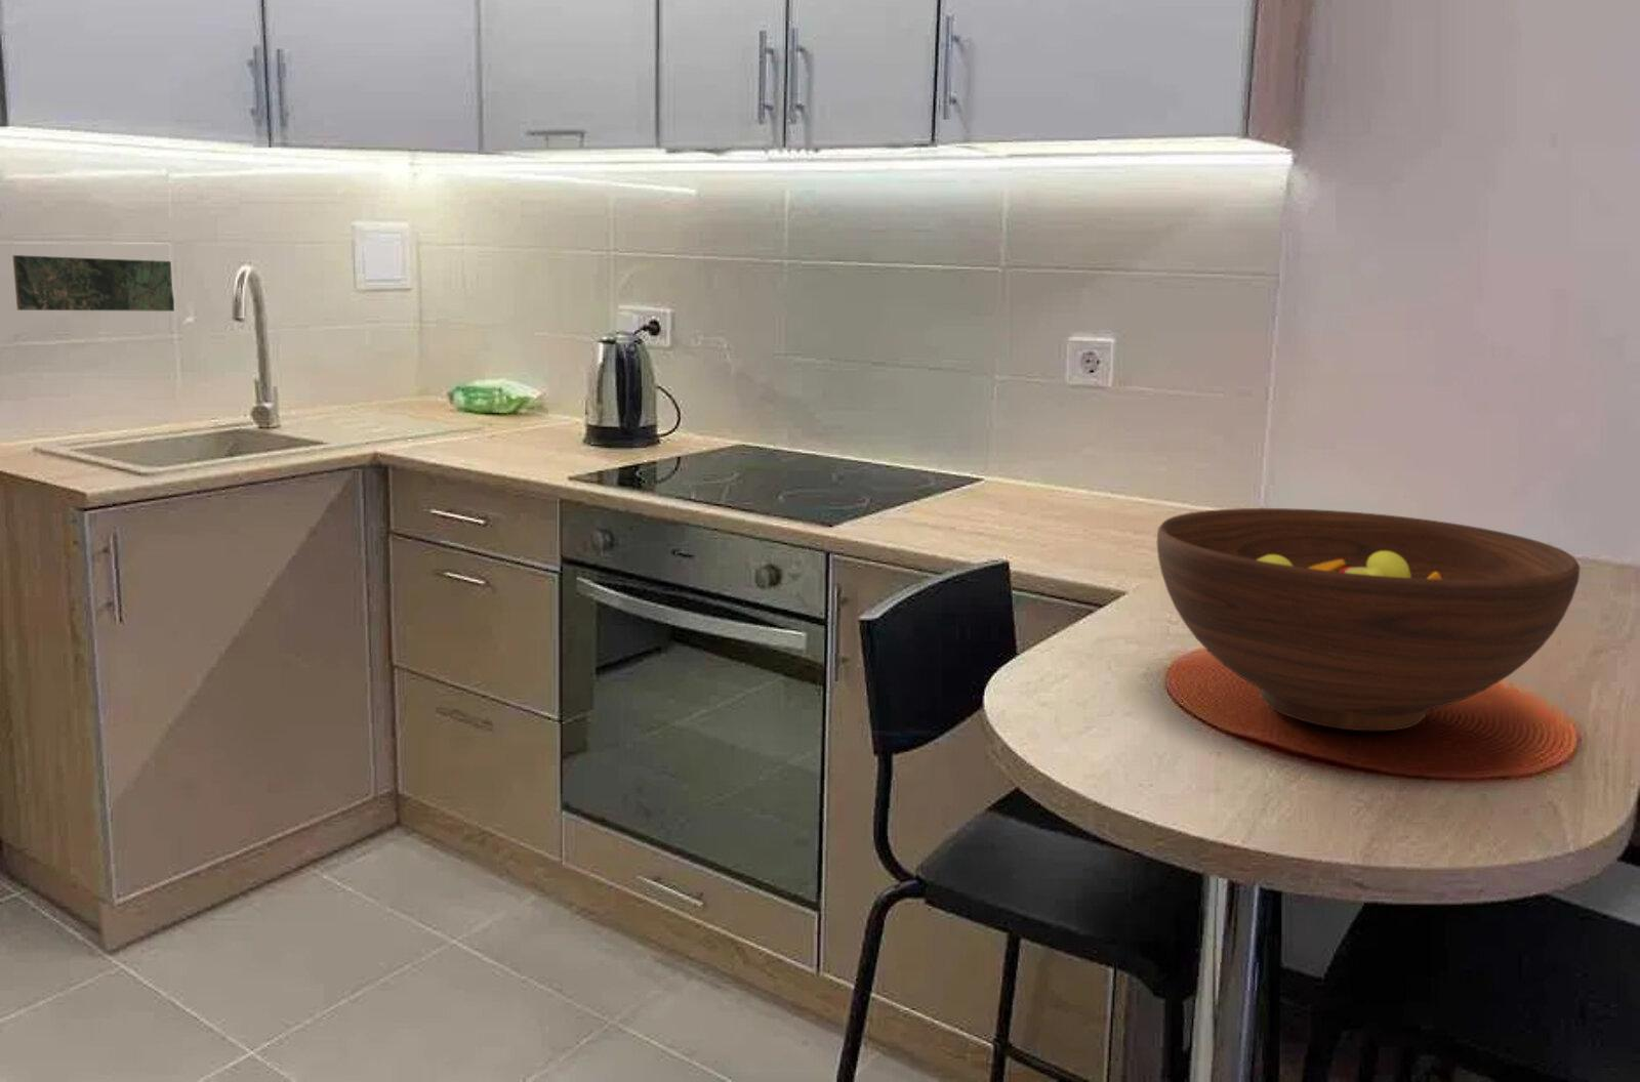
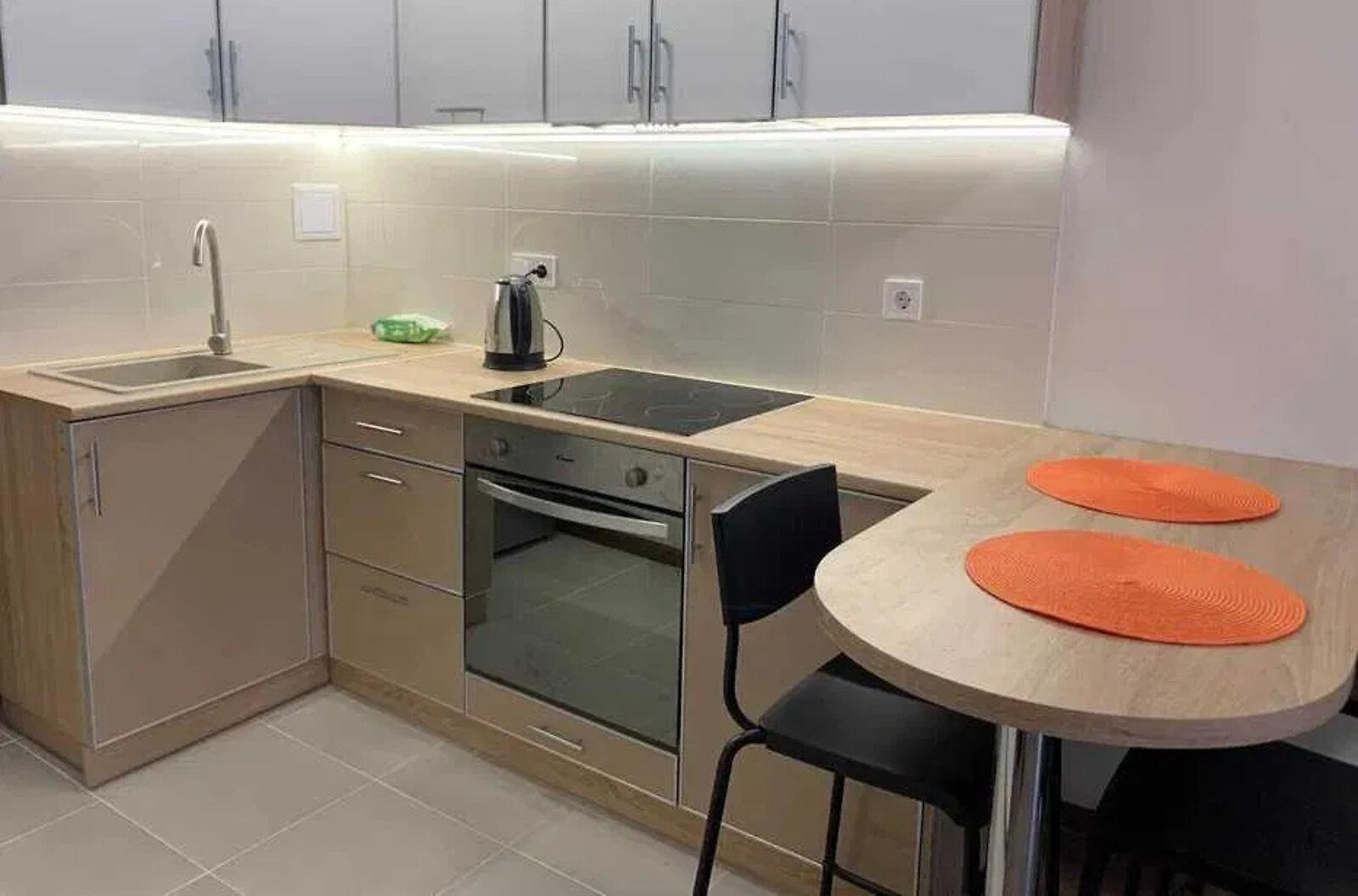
- fruit bowl (1348, 626)
- decorative tile (98, 284)
